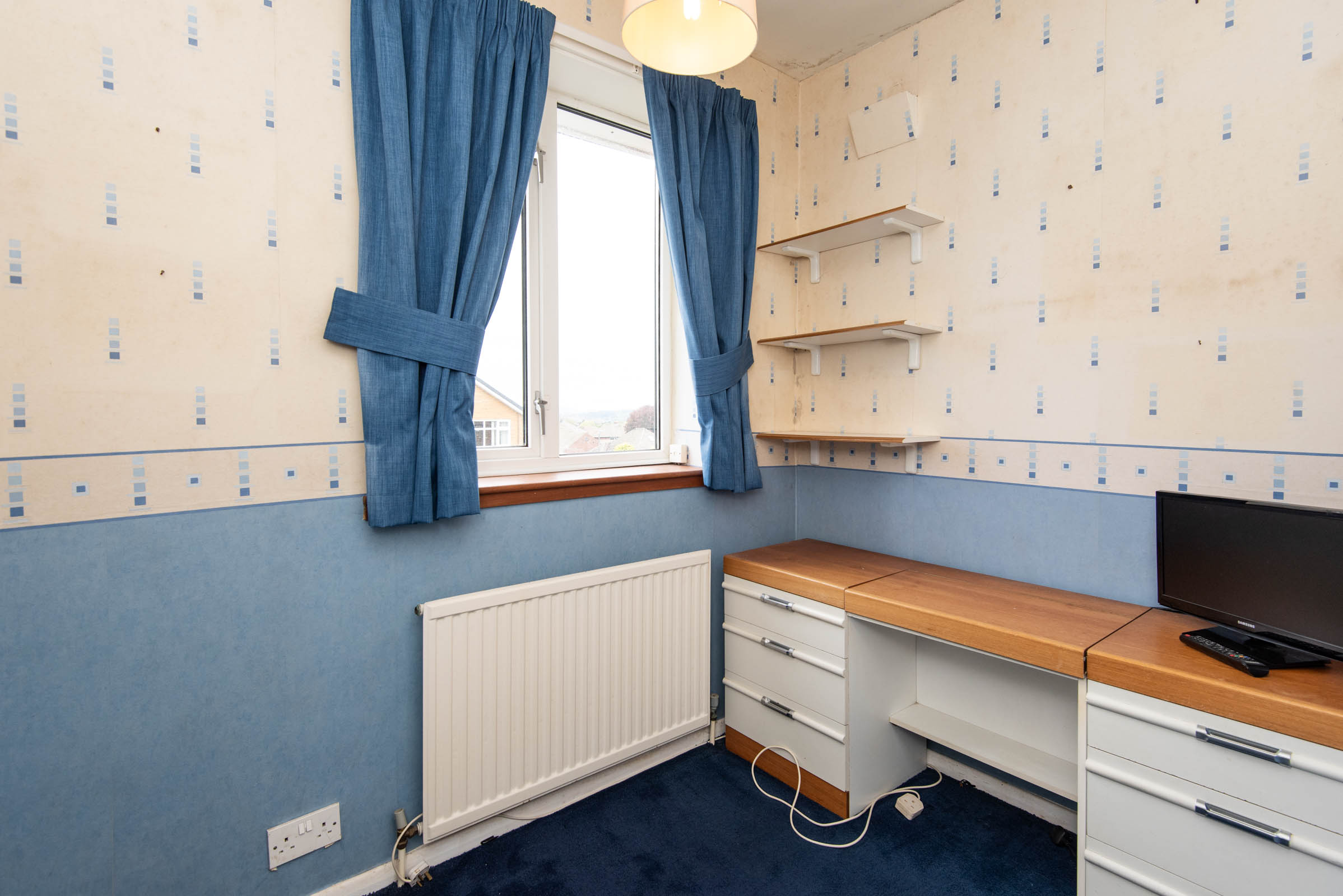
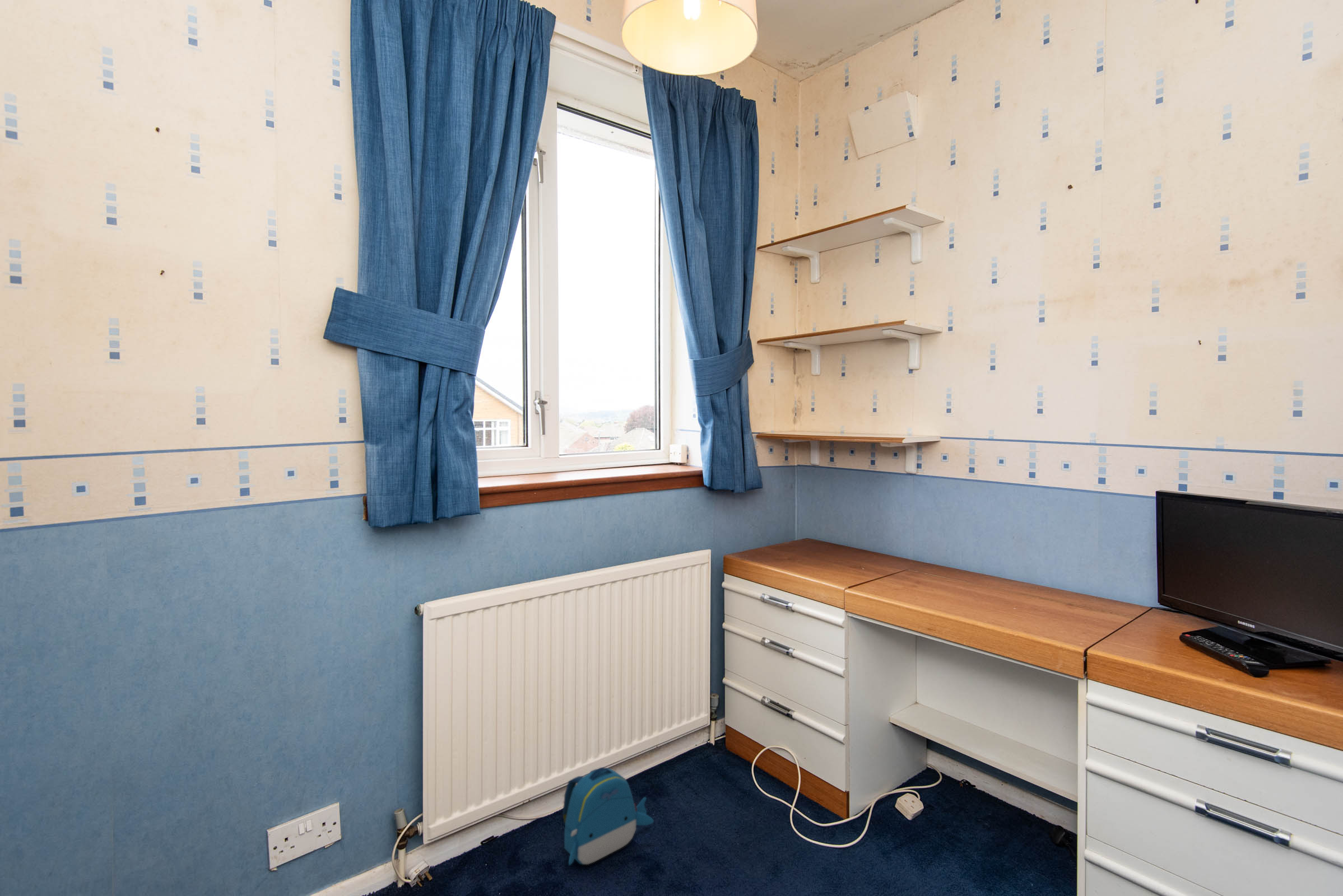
+ backpack (601, 805)
